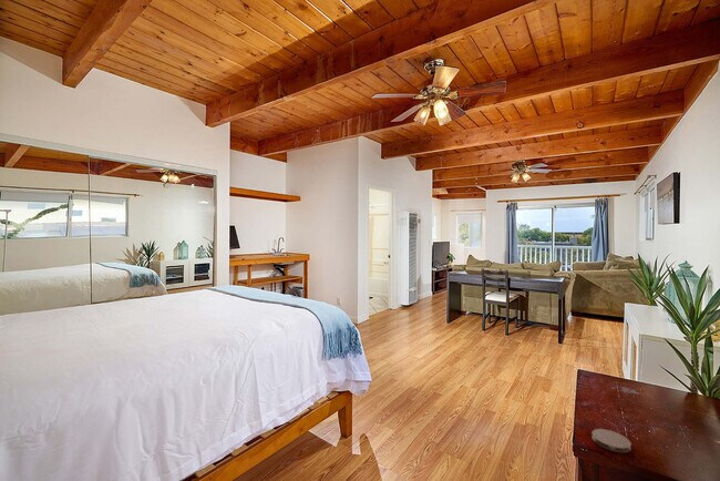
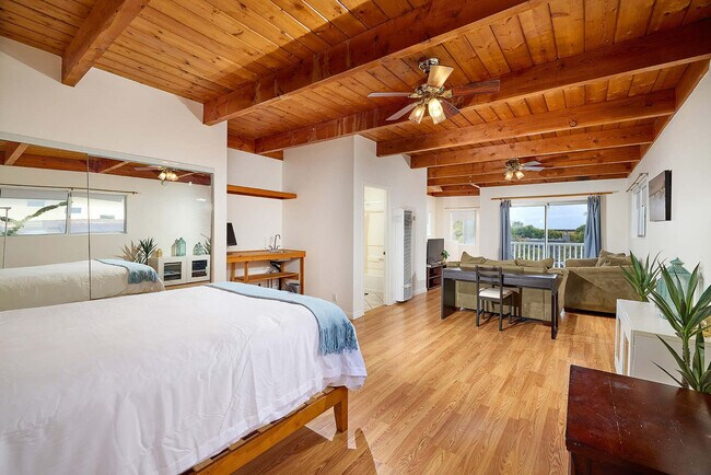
- coaster (610, 440)
